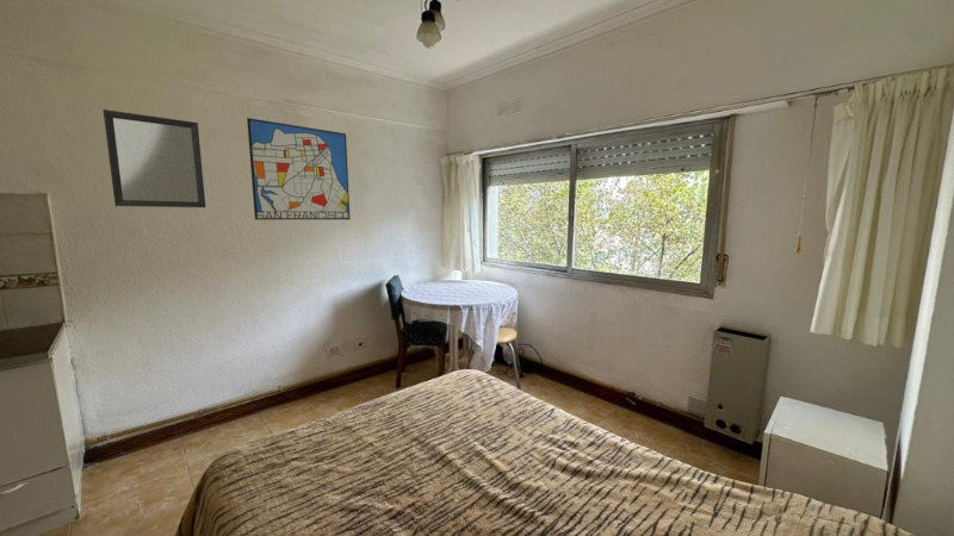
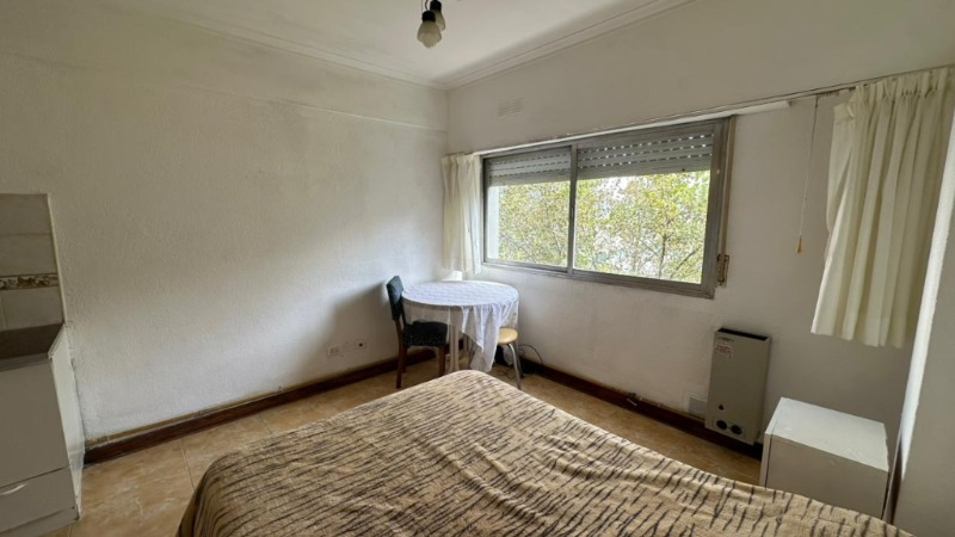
- home mirror (157, 162)
- wall art (303, 173)
